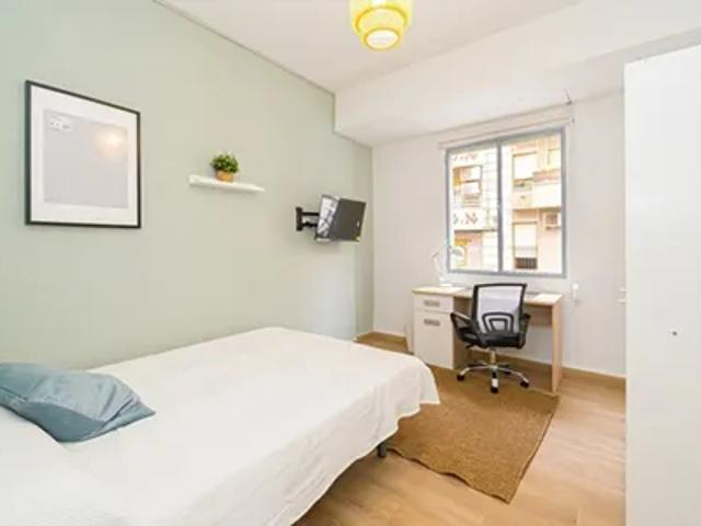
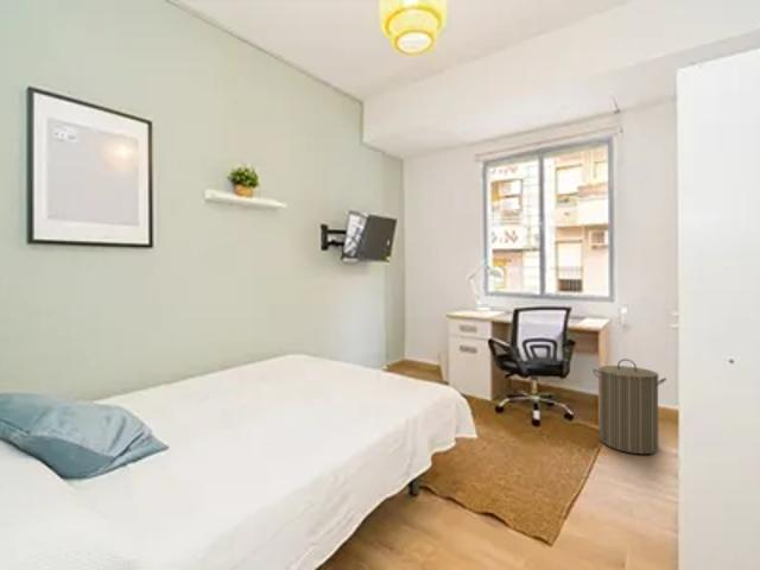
+ laundry hamper (627, 401)
